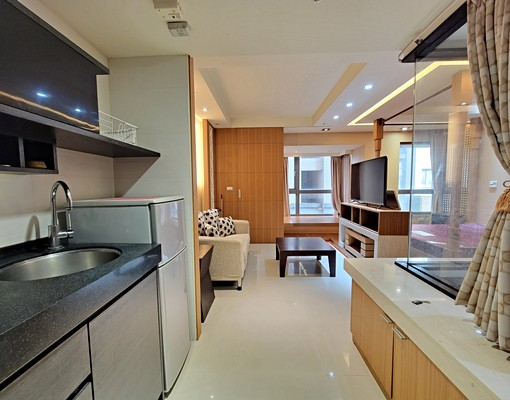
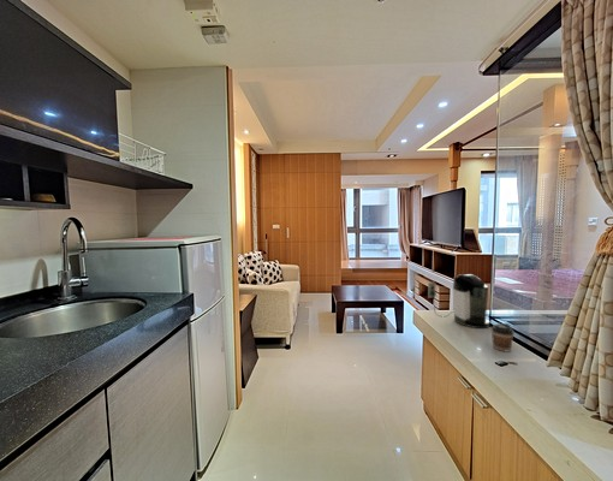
+ coffee maker (463, 299)
+ coffee cup (501, 335)
